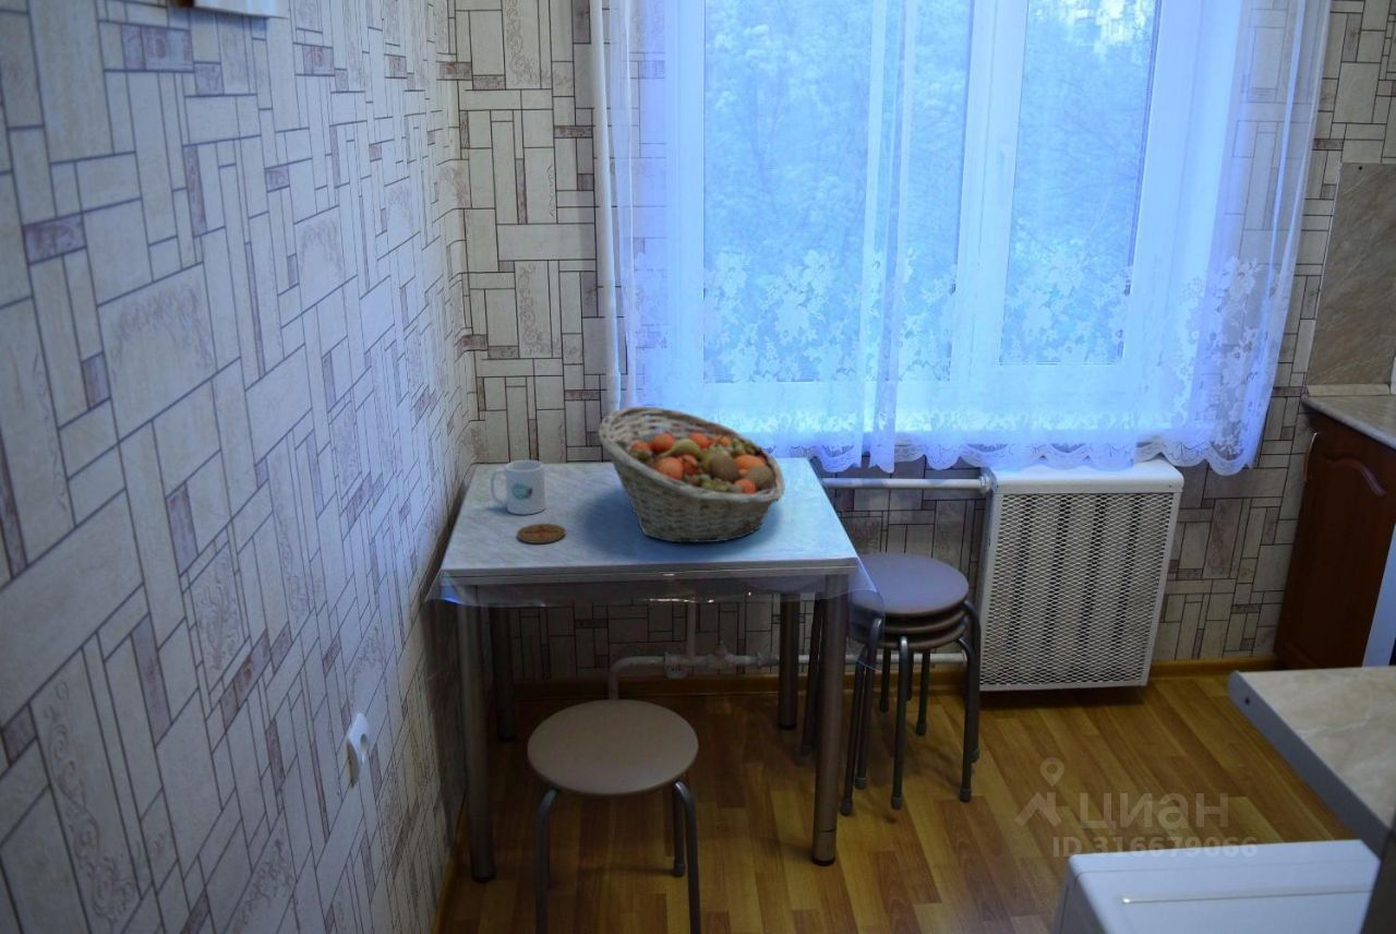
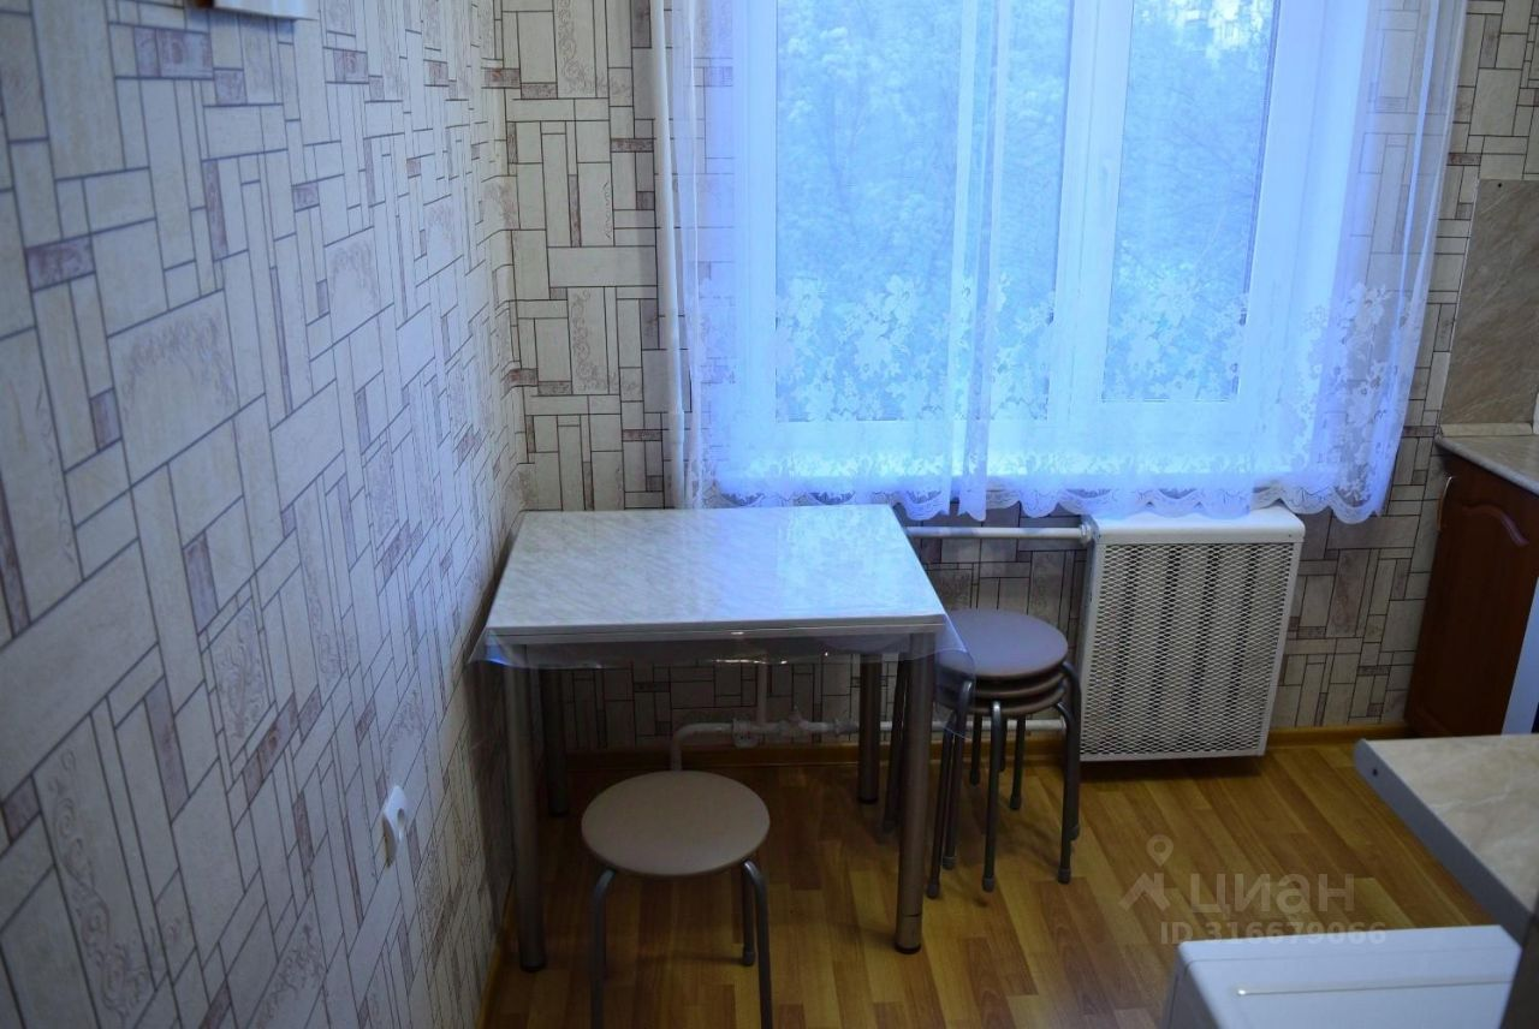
- coaster (541, 532)
- mug (517, 487)
- fruit basket (693, 468)
